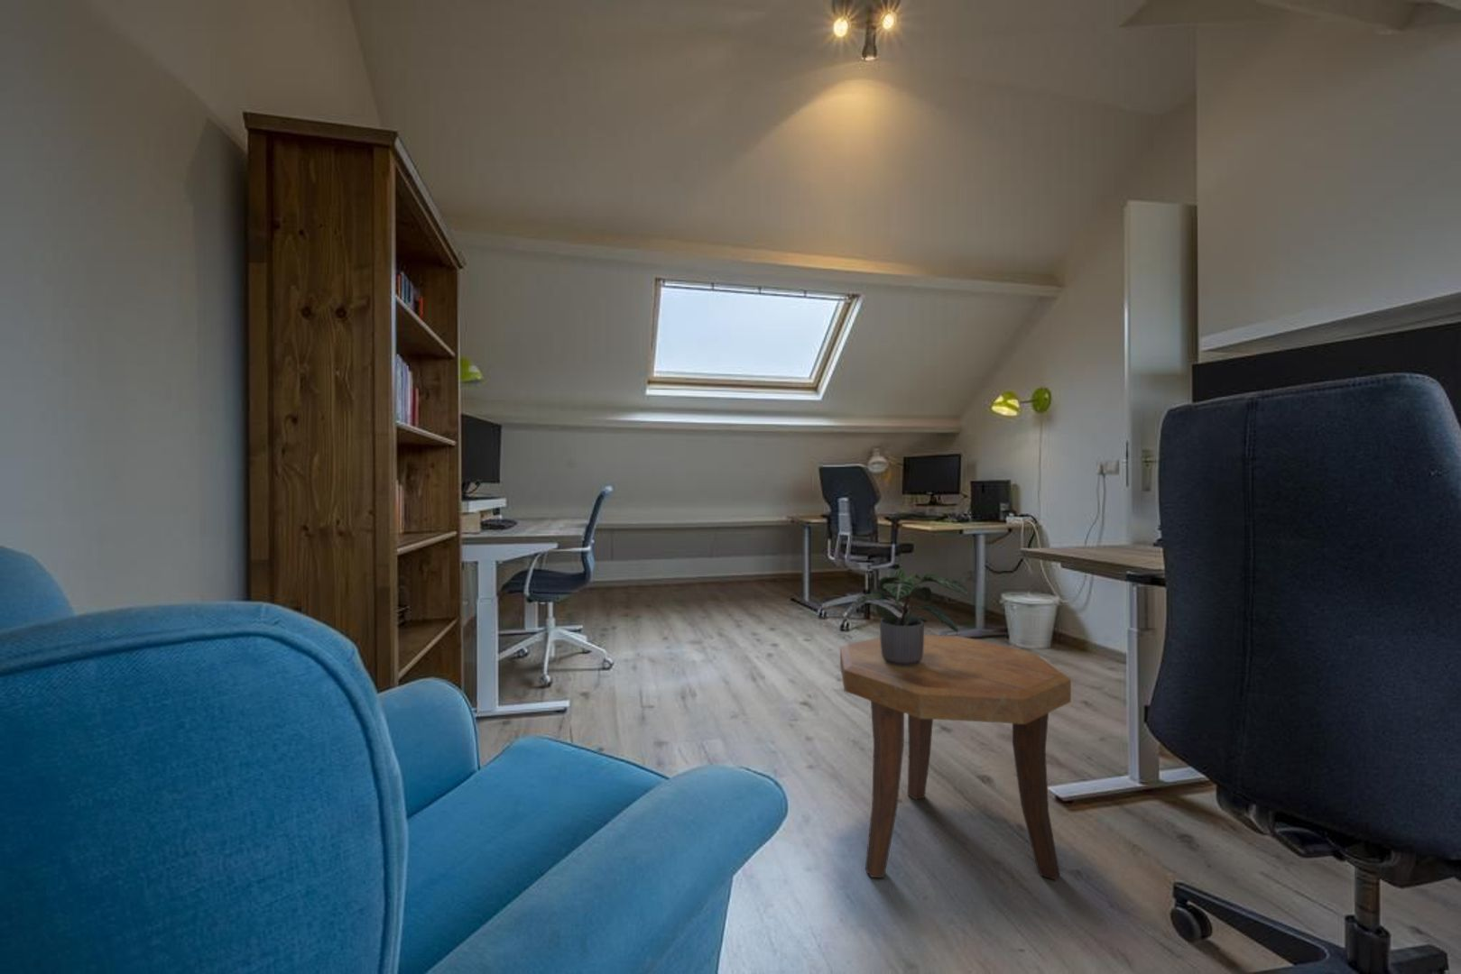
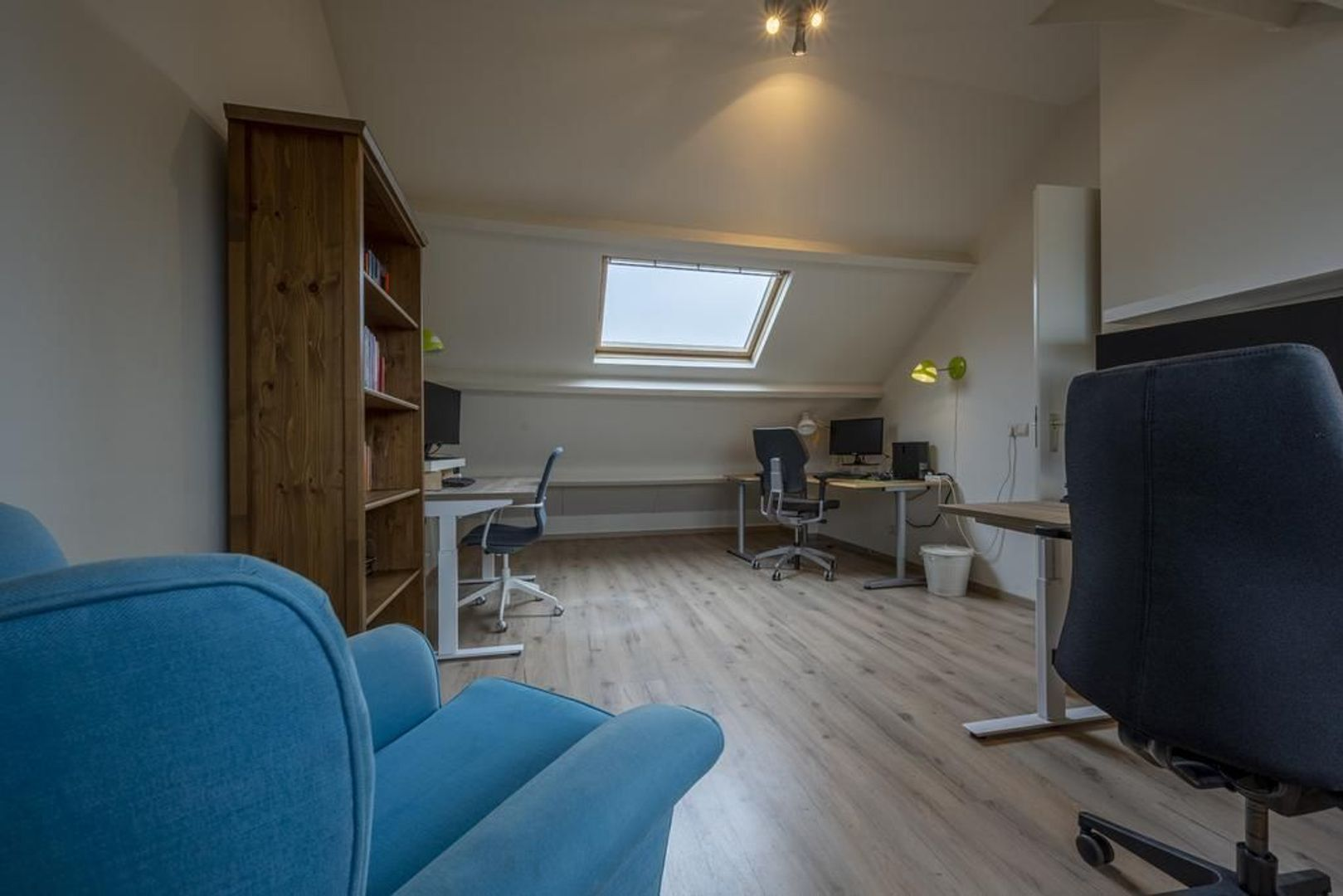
- potted plant (908, 615)
- side table (930, 746)
